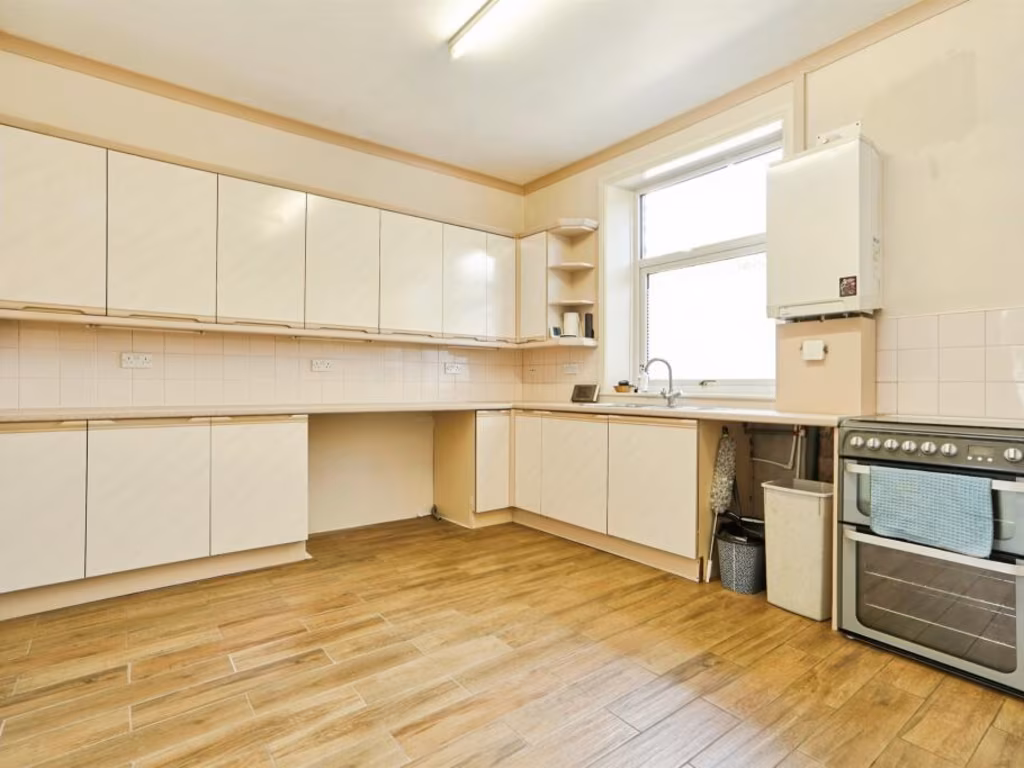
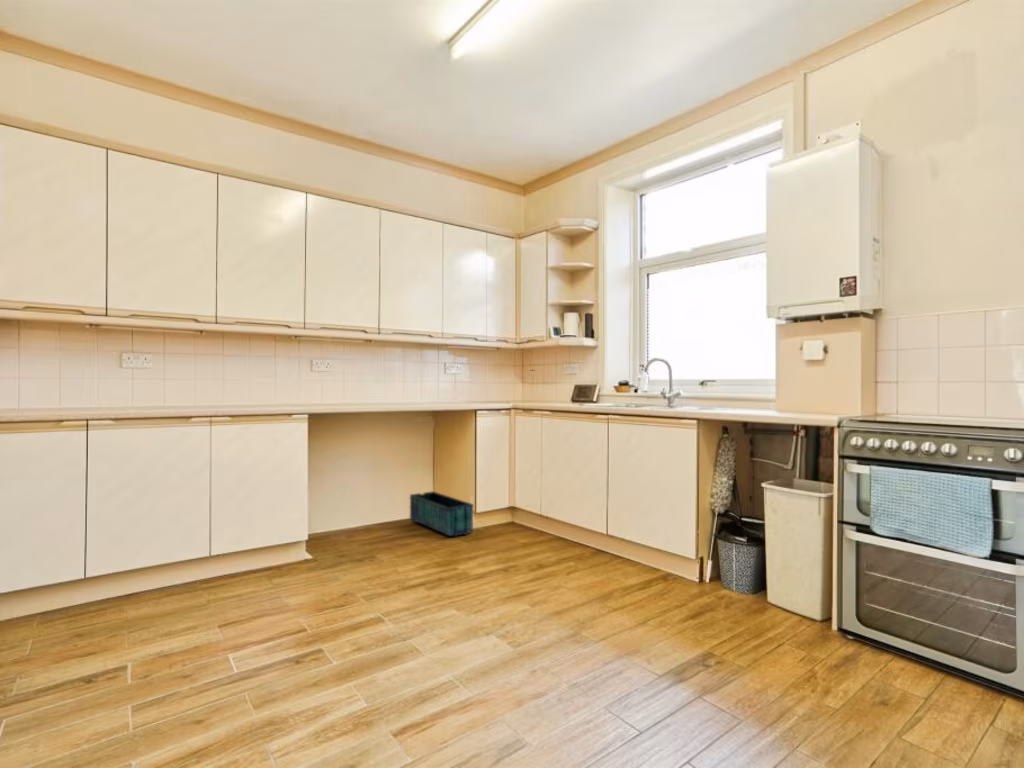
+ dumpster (441, 513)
